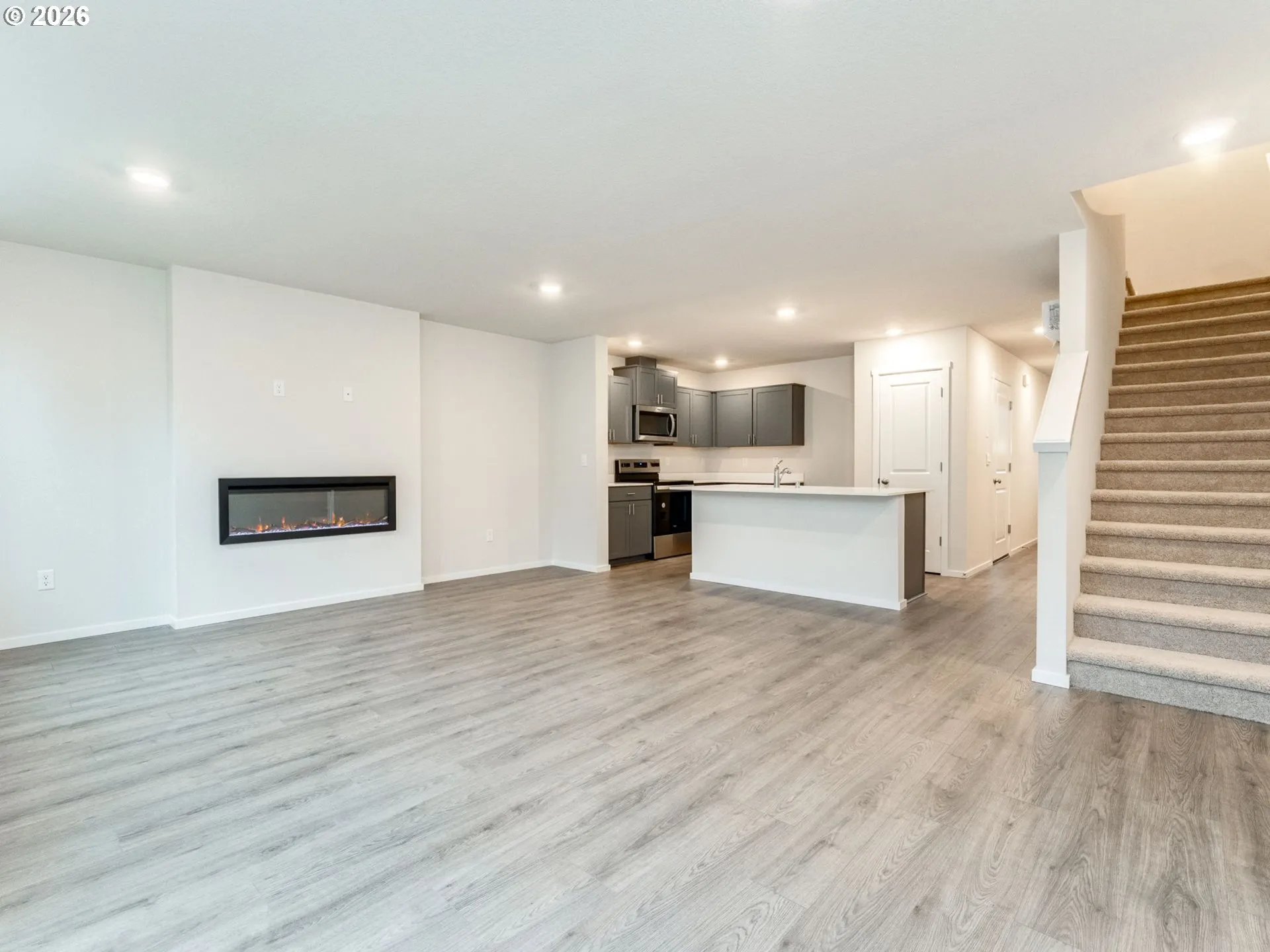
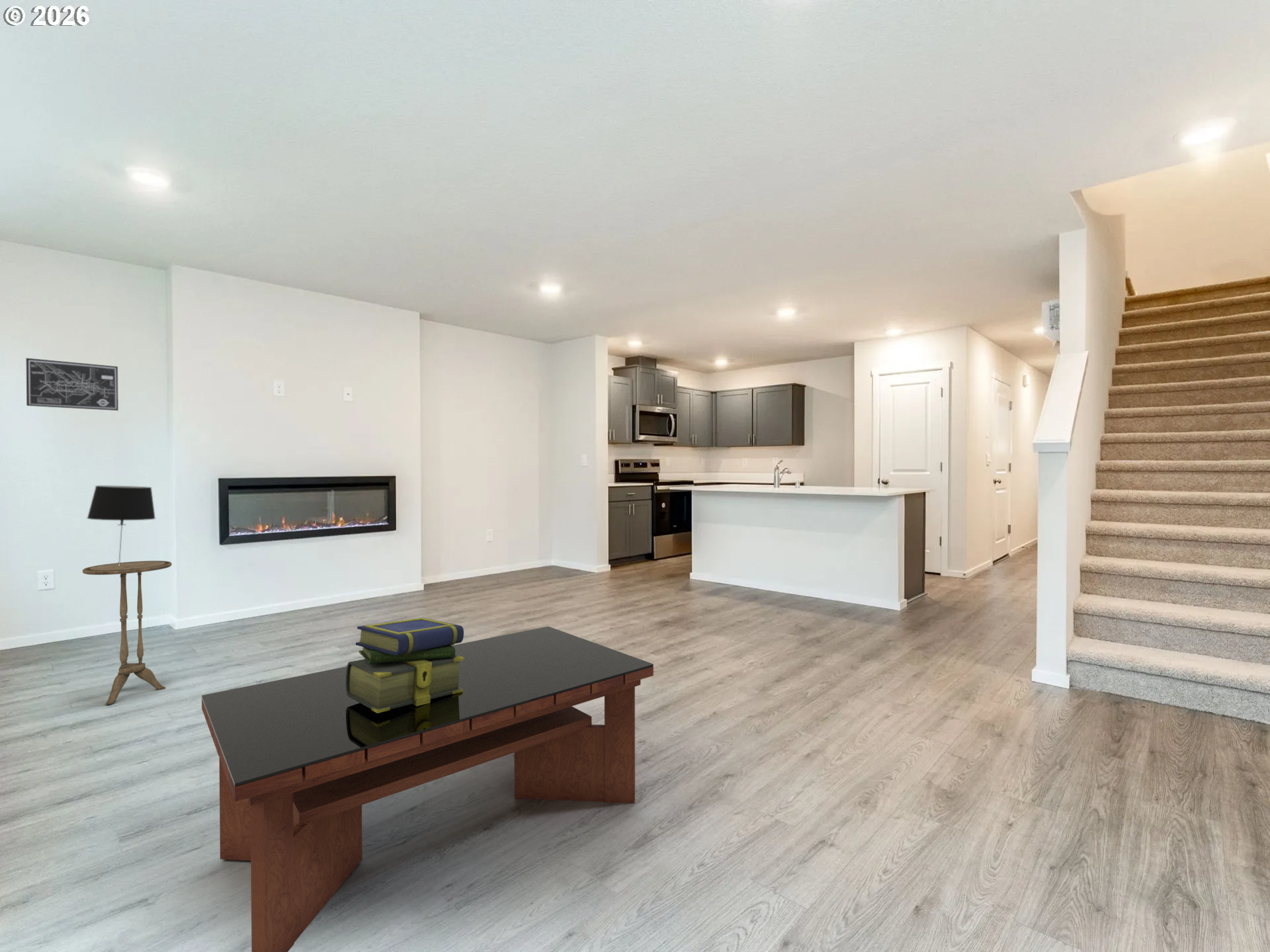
+ side table (126, 629)
+ table lamp (118, 524)
+ stack of books (407, 657)
+ coffee table (444, 752)
+ wall art (73, 385)
